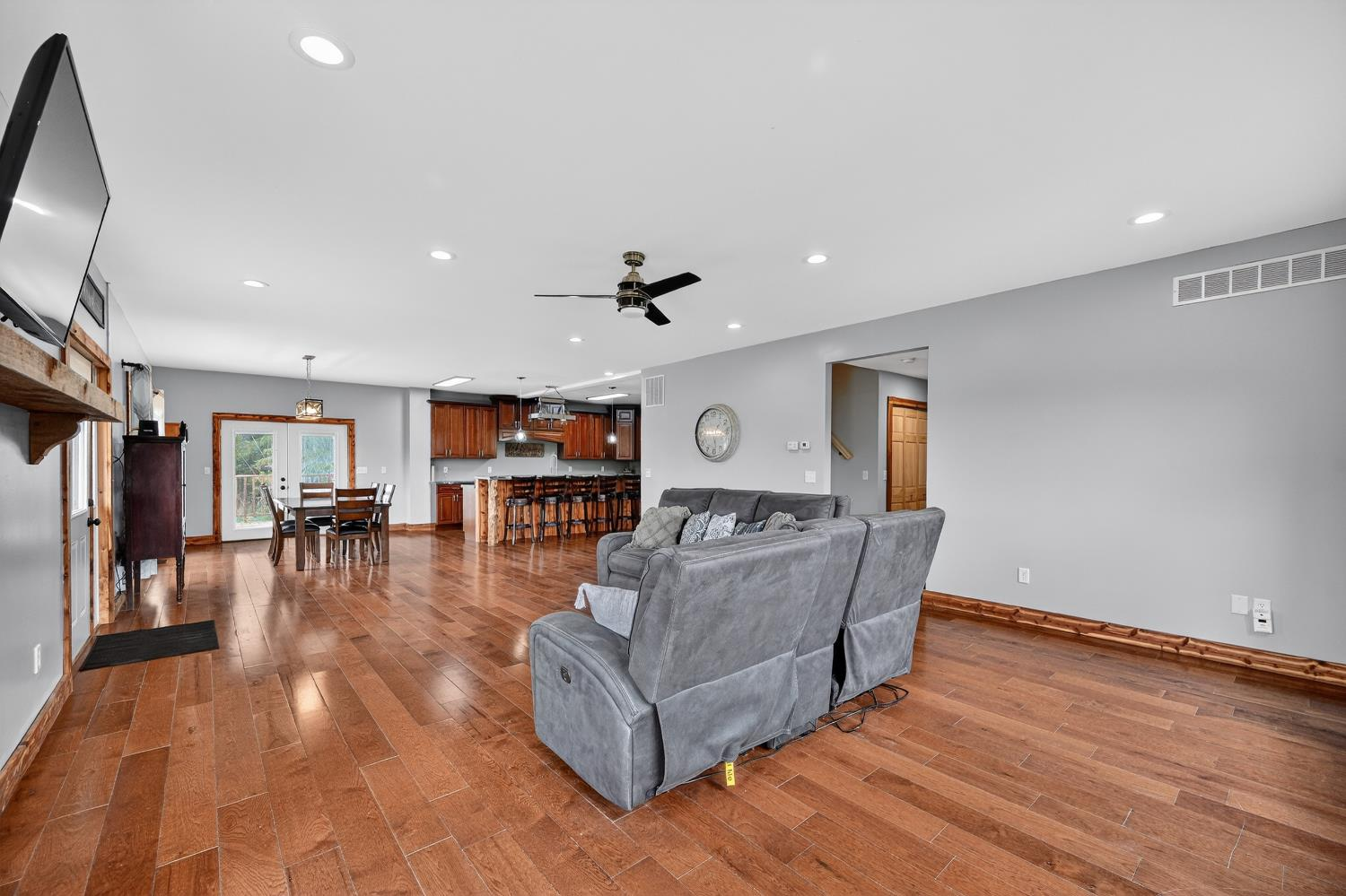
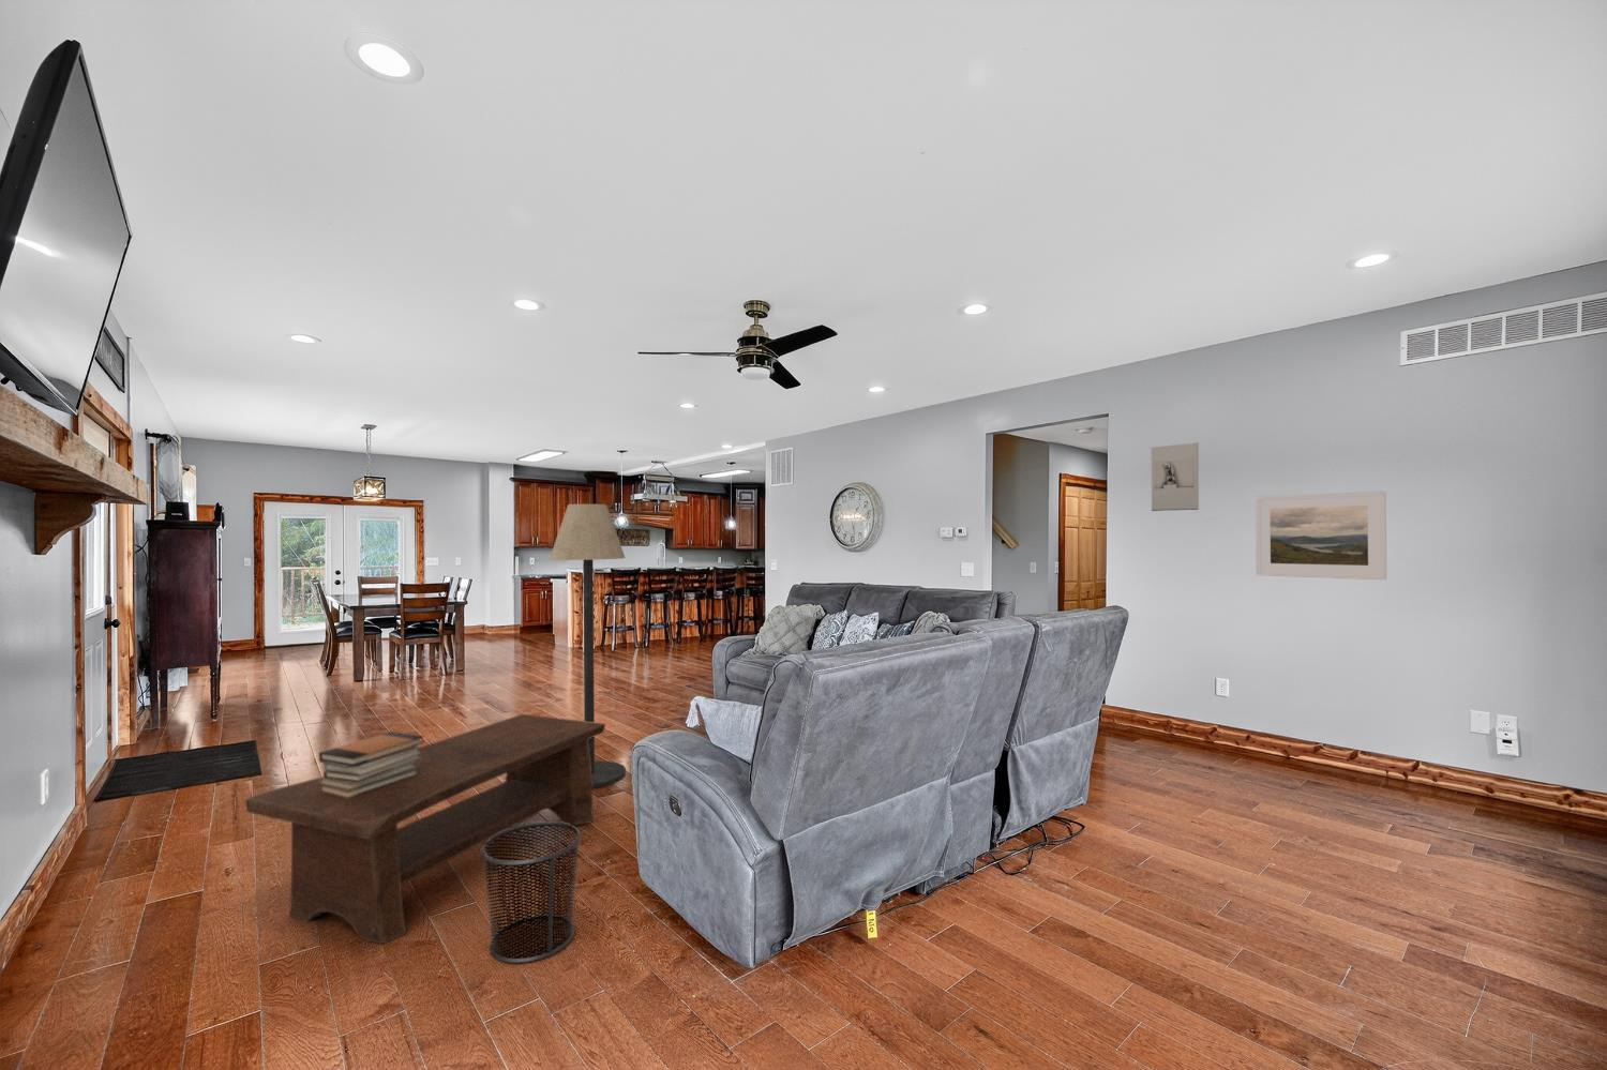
+ coffee table (460, 808)
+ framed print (1317, 535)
+ floor lamp (589, 640)
+ book stack (372, 762)
+ wall sculpture (1174, 476)
+ waste bin (532, 888)
